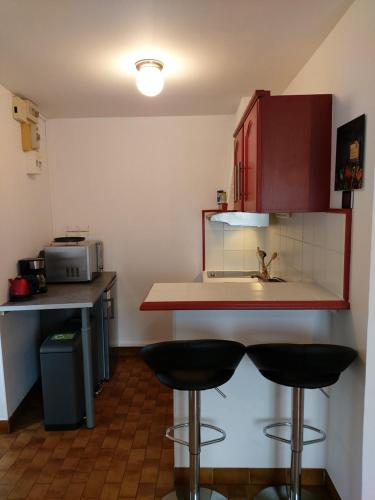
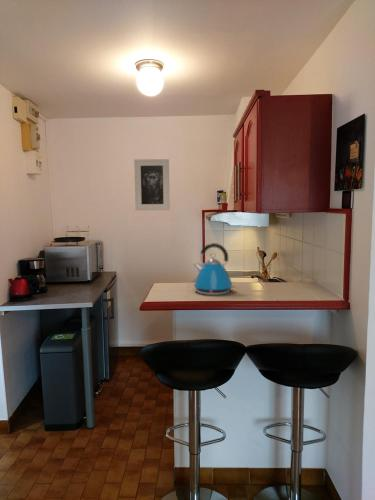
+ kettle (214, 267)
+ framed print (152, 185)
